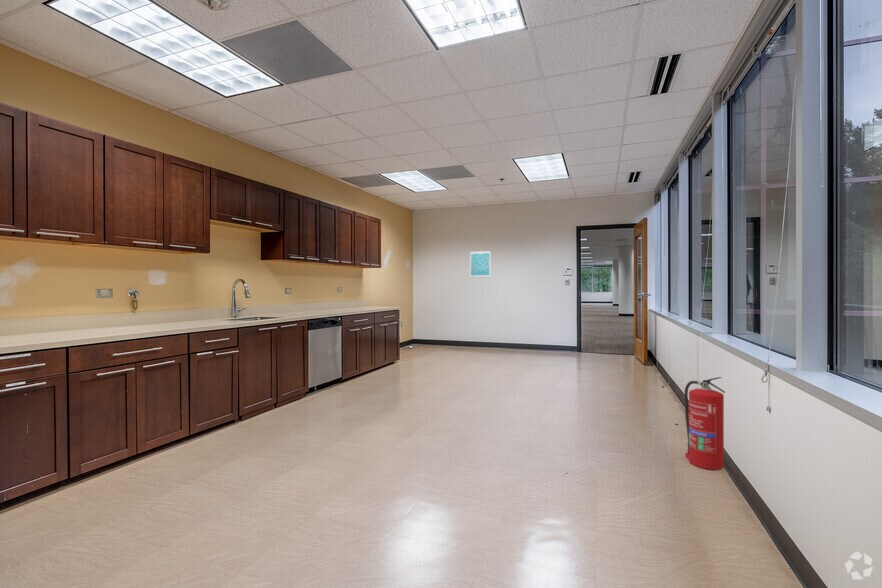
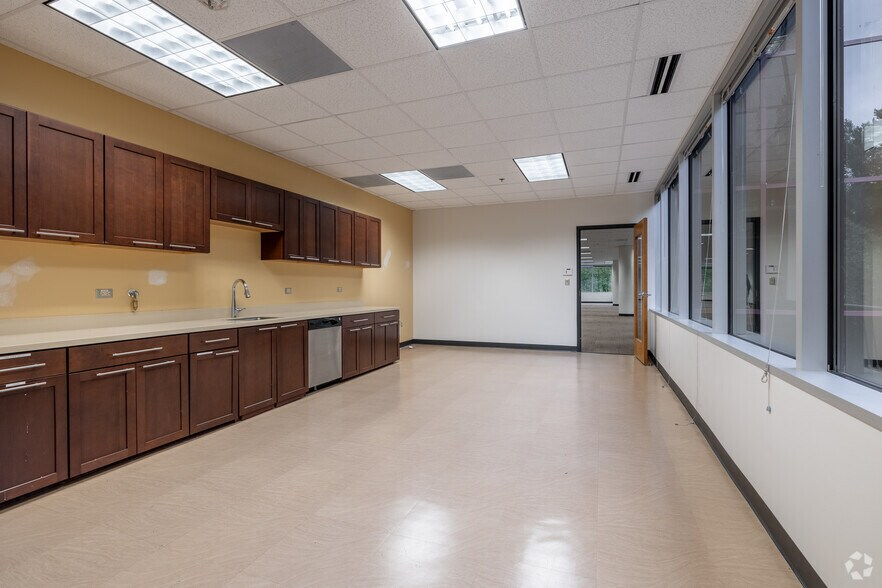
- fire extinguisher (704, 418)
- wall art (480, 264)
